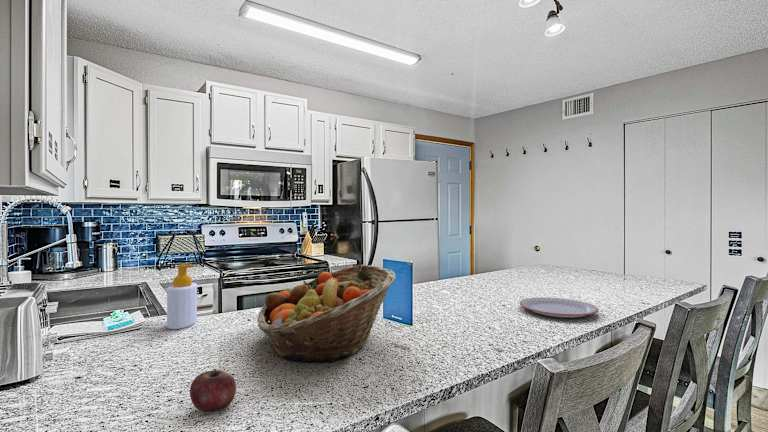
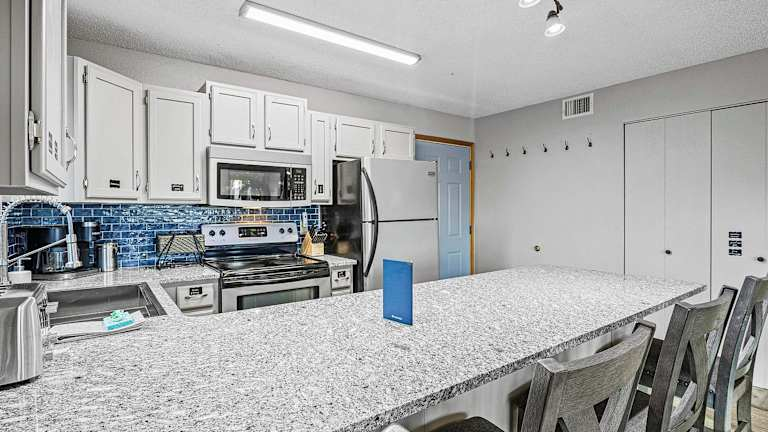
- soap bottle (182, 294)
- fruit basket (326, 305)
- apple (213, 387)
- plate (557, 308)
